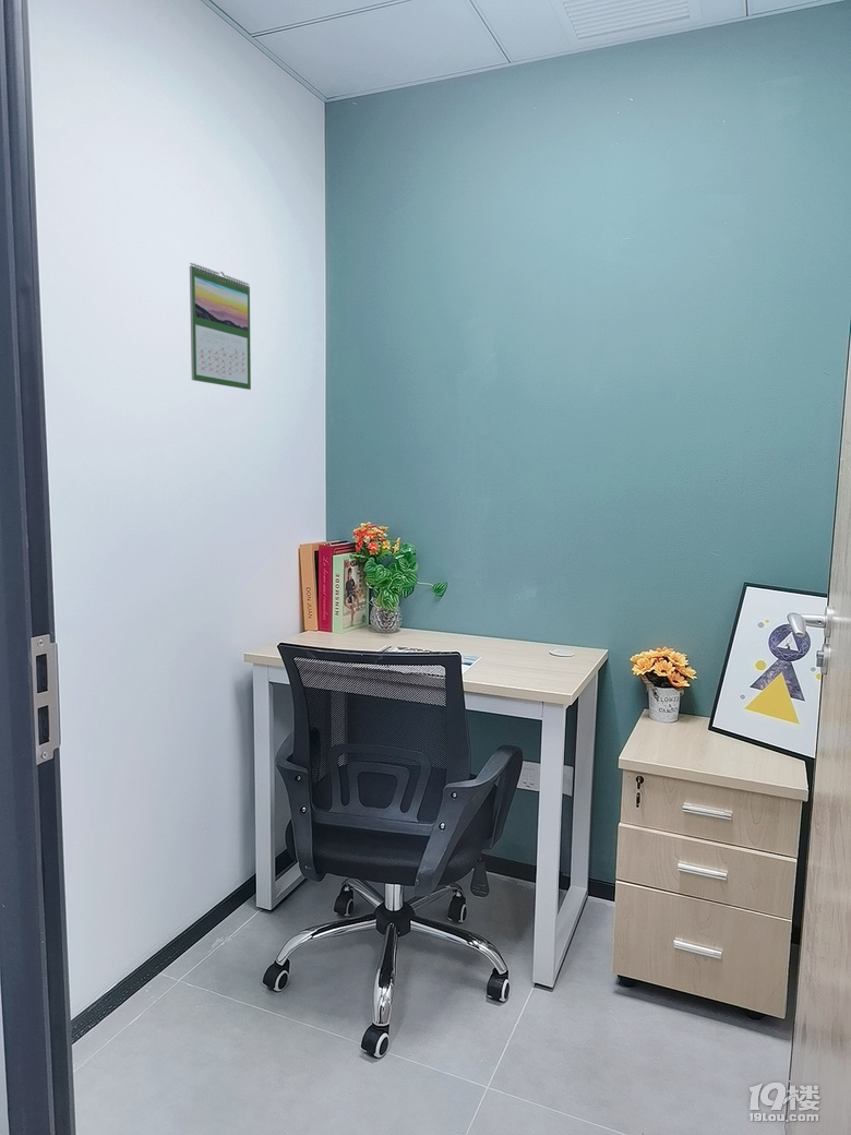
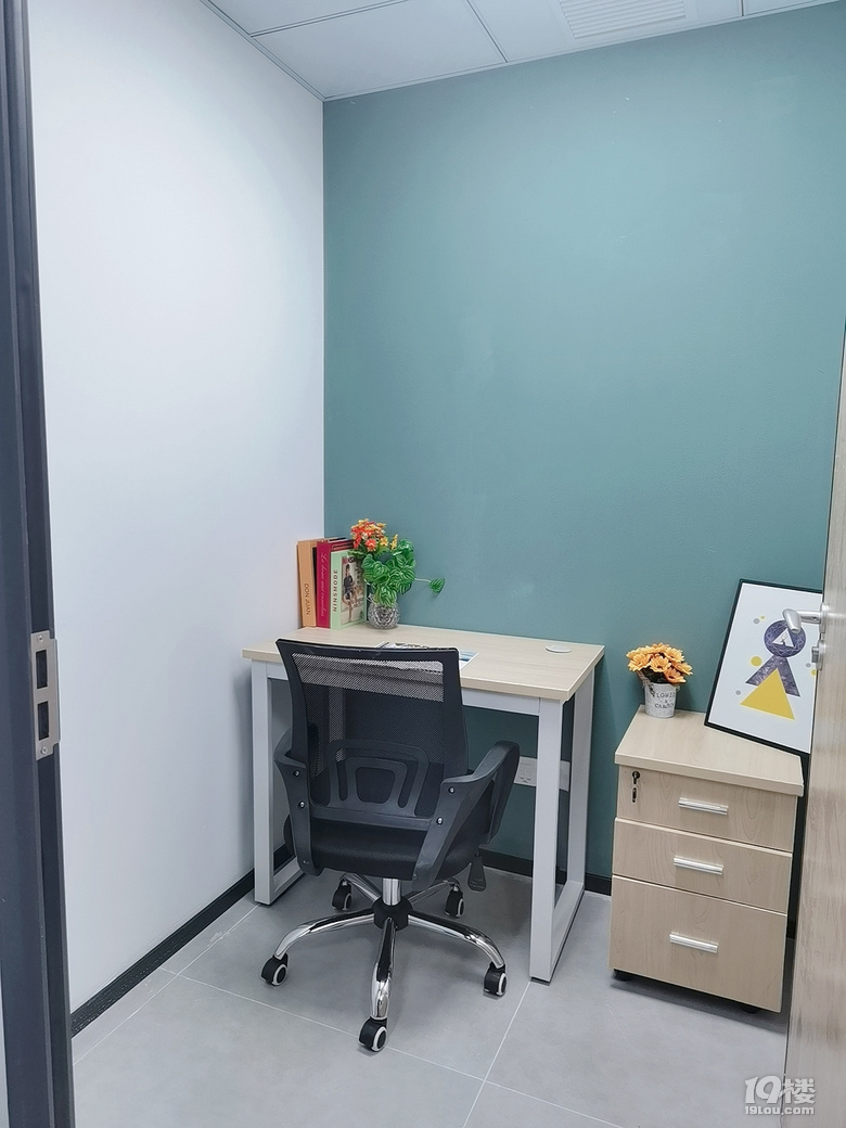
- calendar (221, 328)
